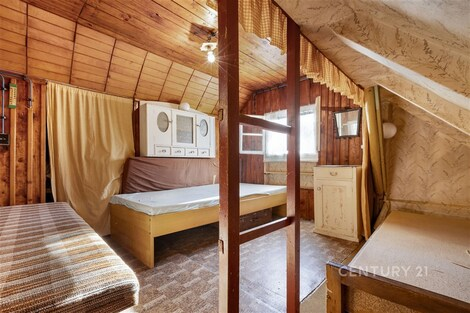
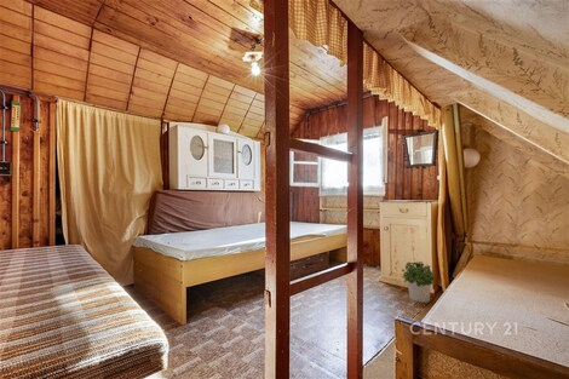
+ potted plant (416, 280)
